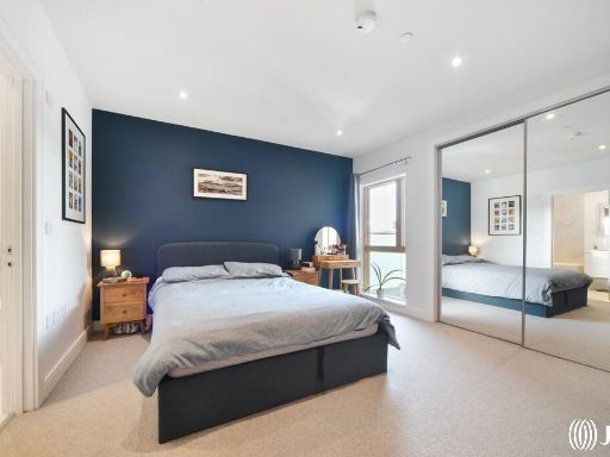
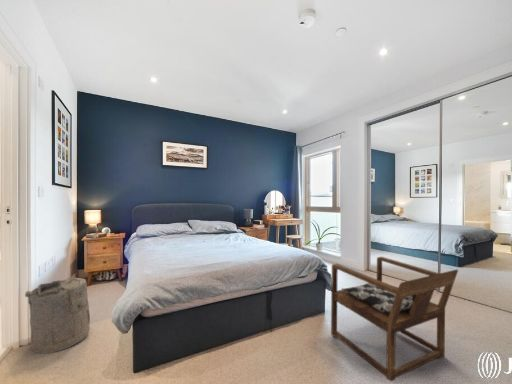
+ laundry hamper (63, 308)
+ armchair (388, 305)
